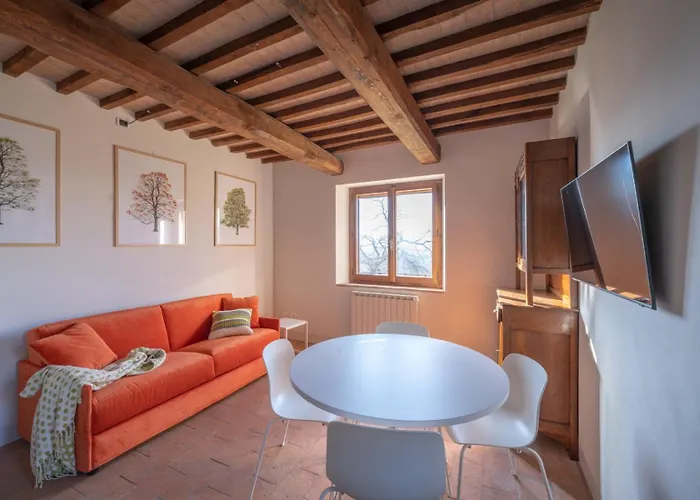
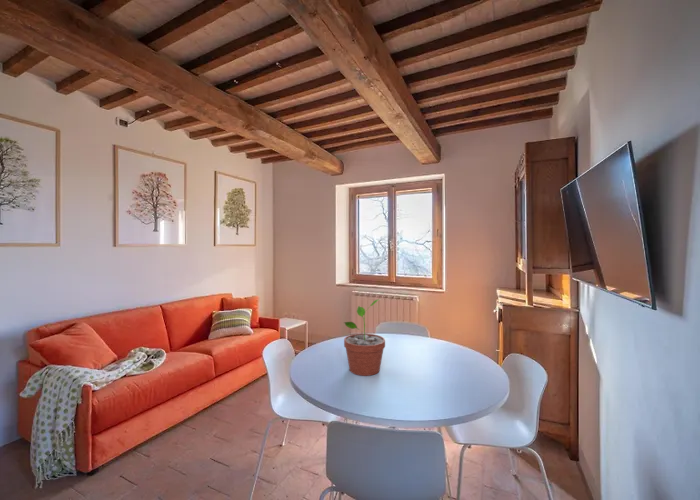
+ potted plant (364, 334)
